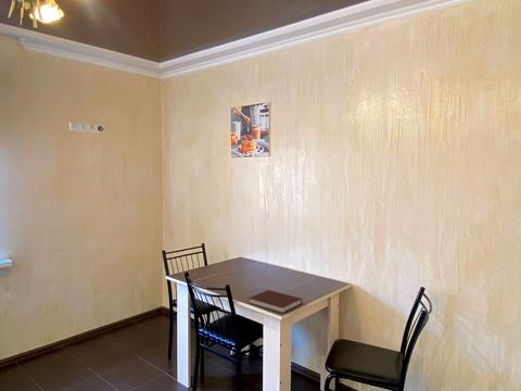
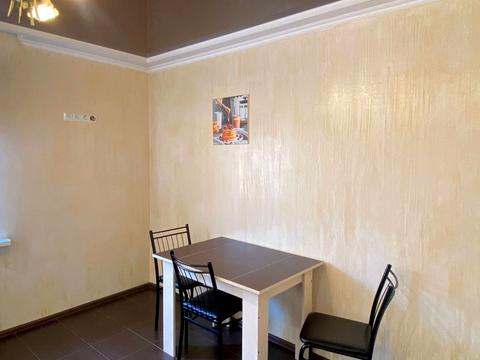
- notebook (275, 300)
